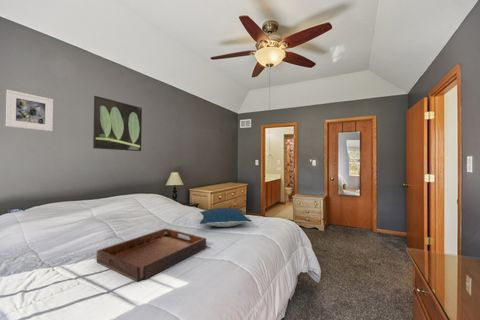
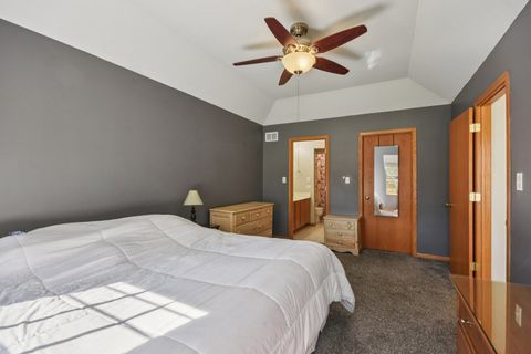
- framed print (31, 111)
- serving tray (155, 249)
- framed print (119, 126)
- pillow (223, 216)
